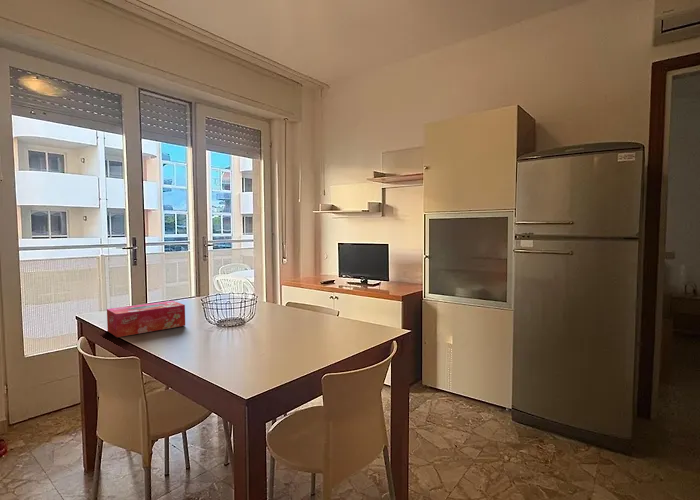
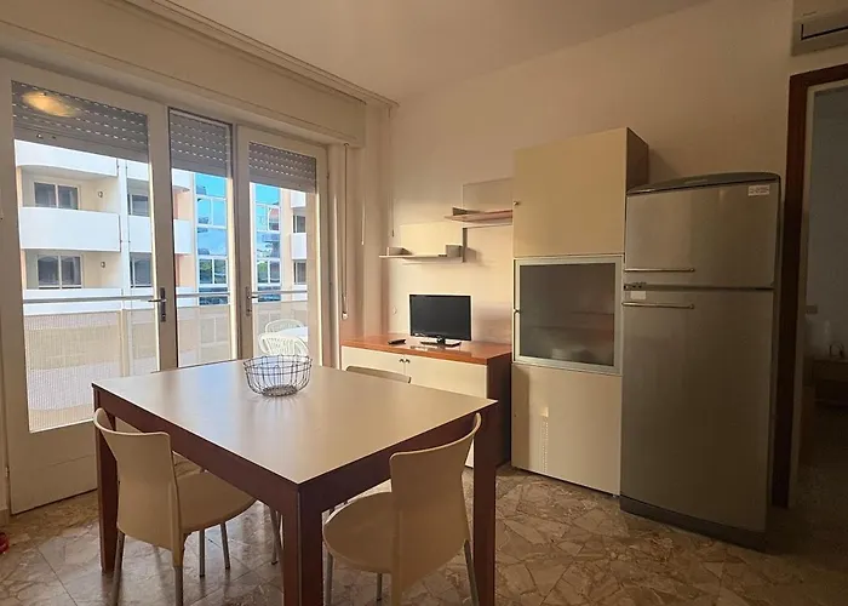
- tissue box (147, 317)
